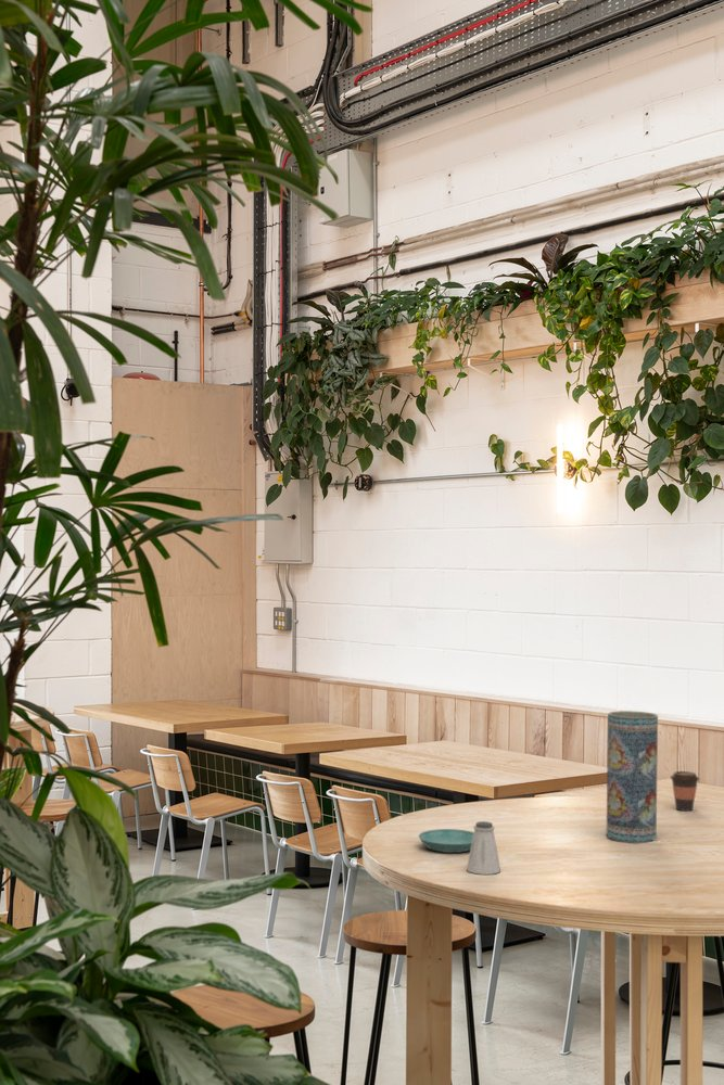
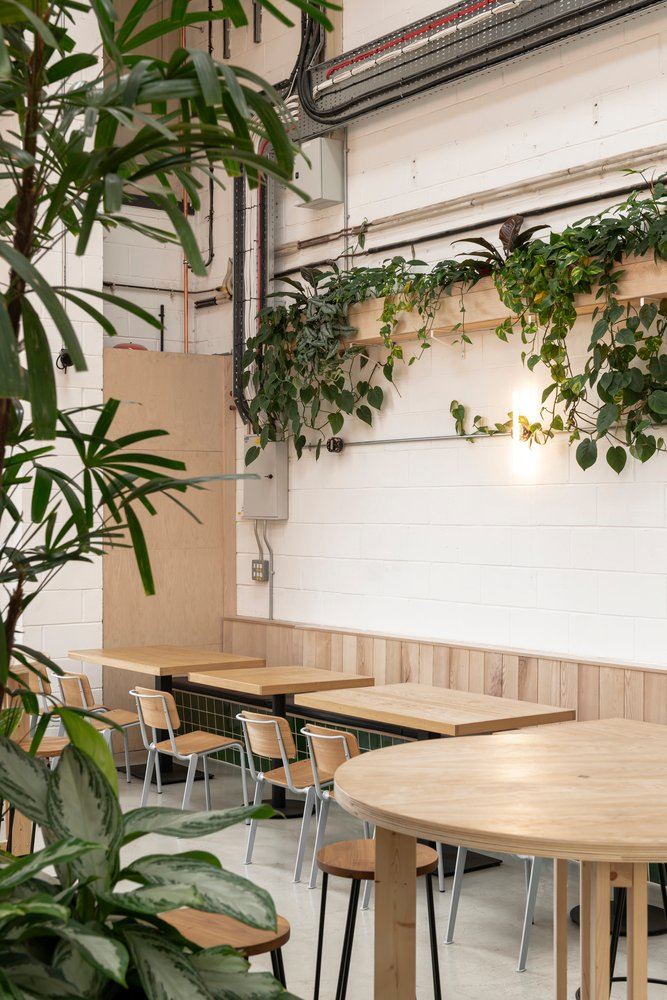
- coffee cup (684, 791)
- saucer (449, 841)
- saltshaker (483, 846)
- vase (632, 775)
